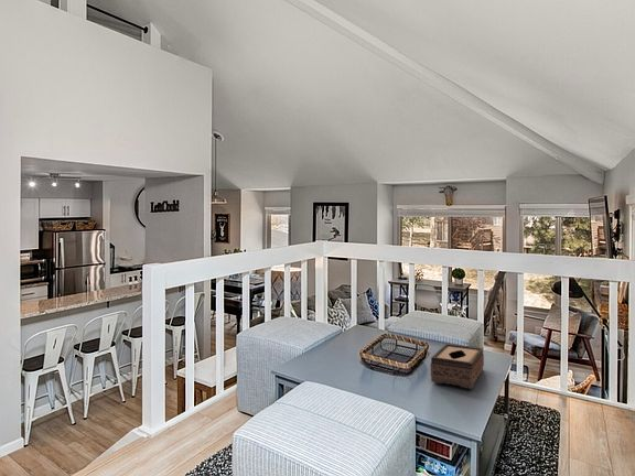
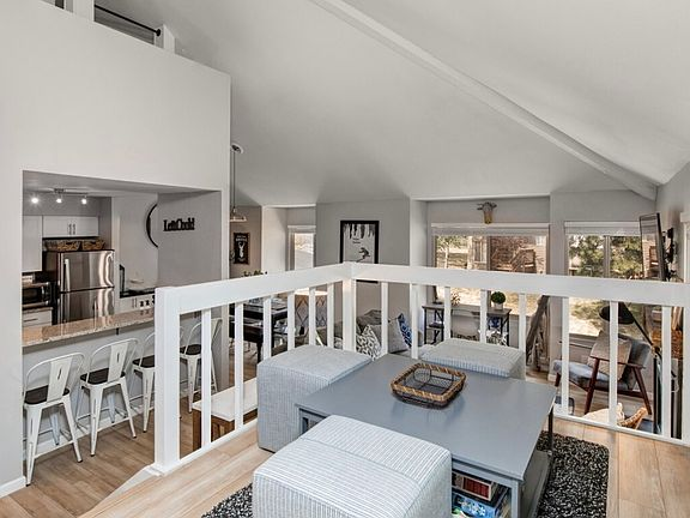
- tissue box (458, 364)
